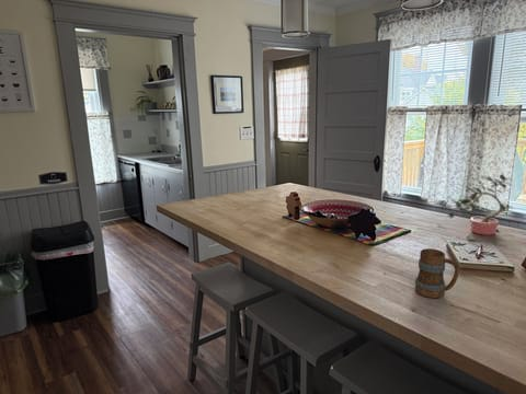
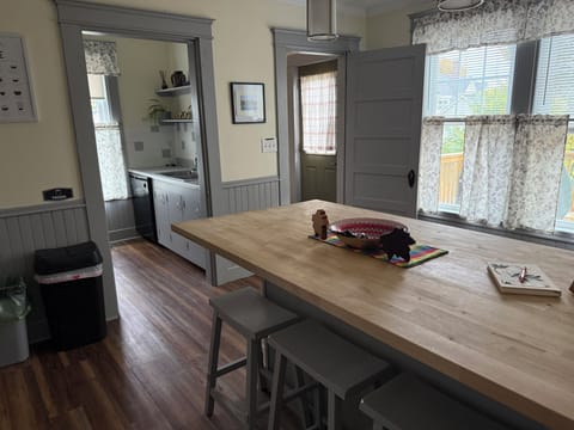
- potted plant (477, 202)
- mug (437, 273)
